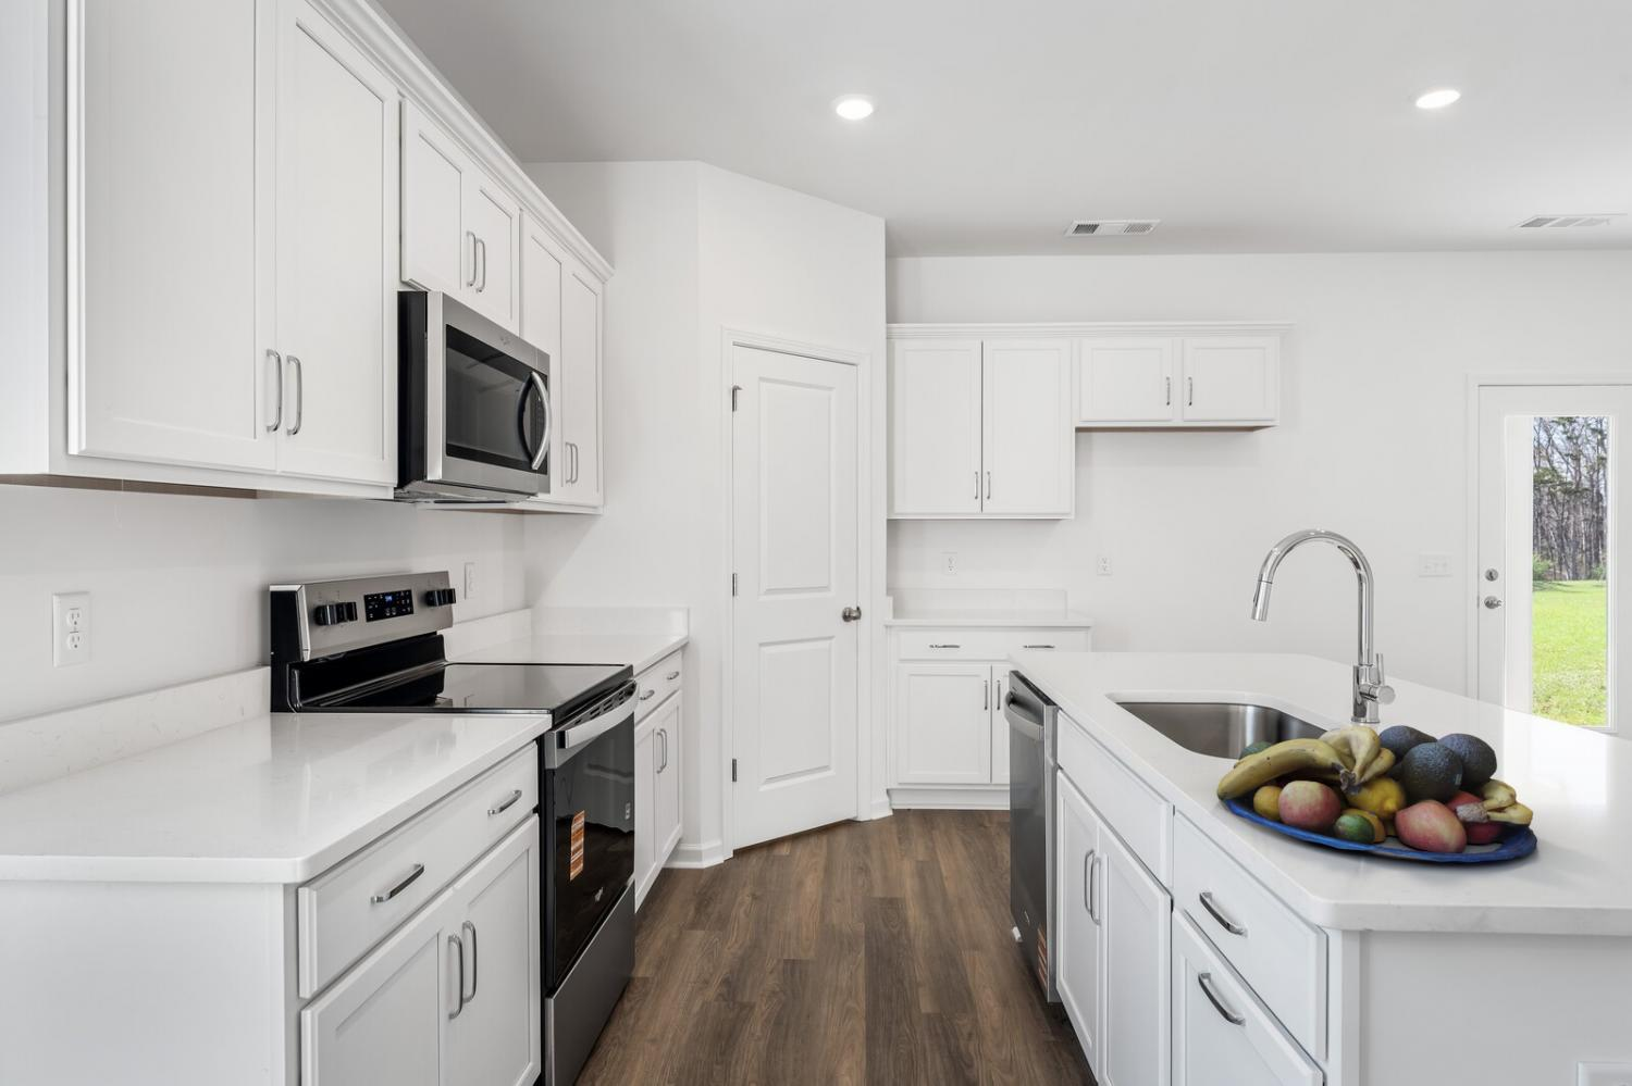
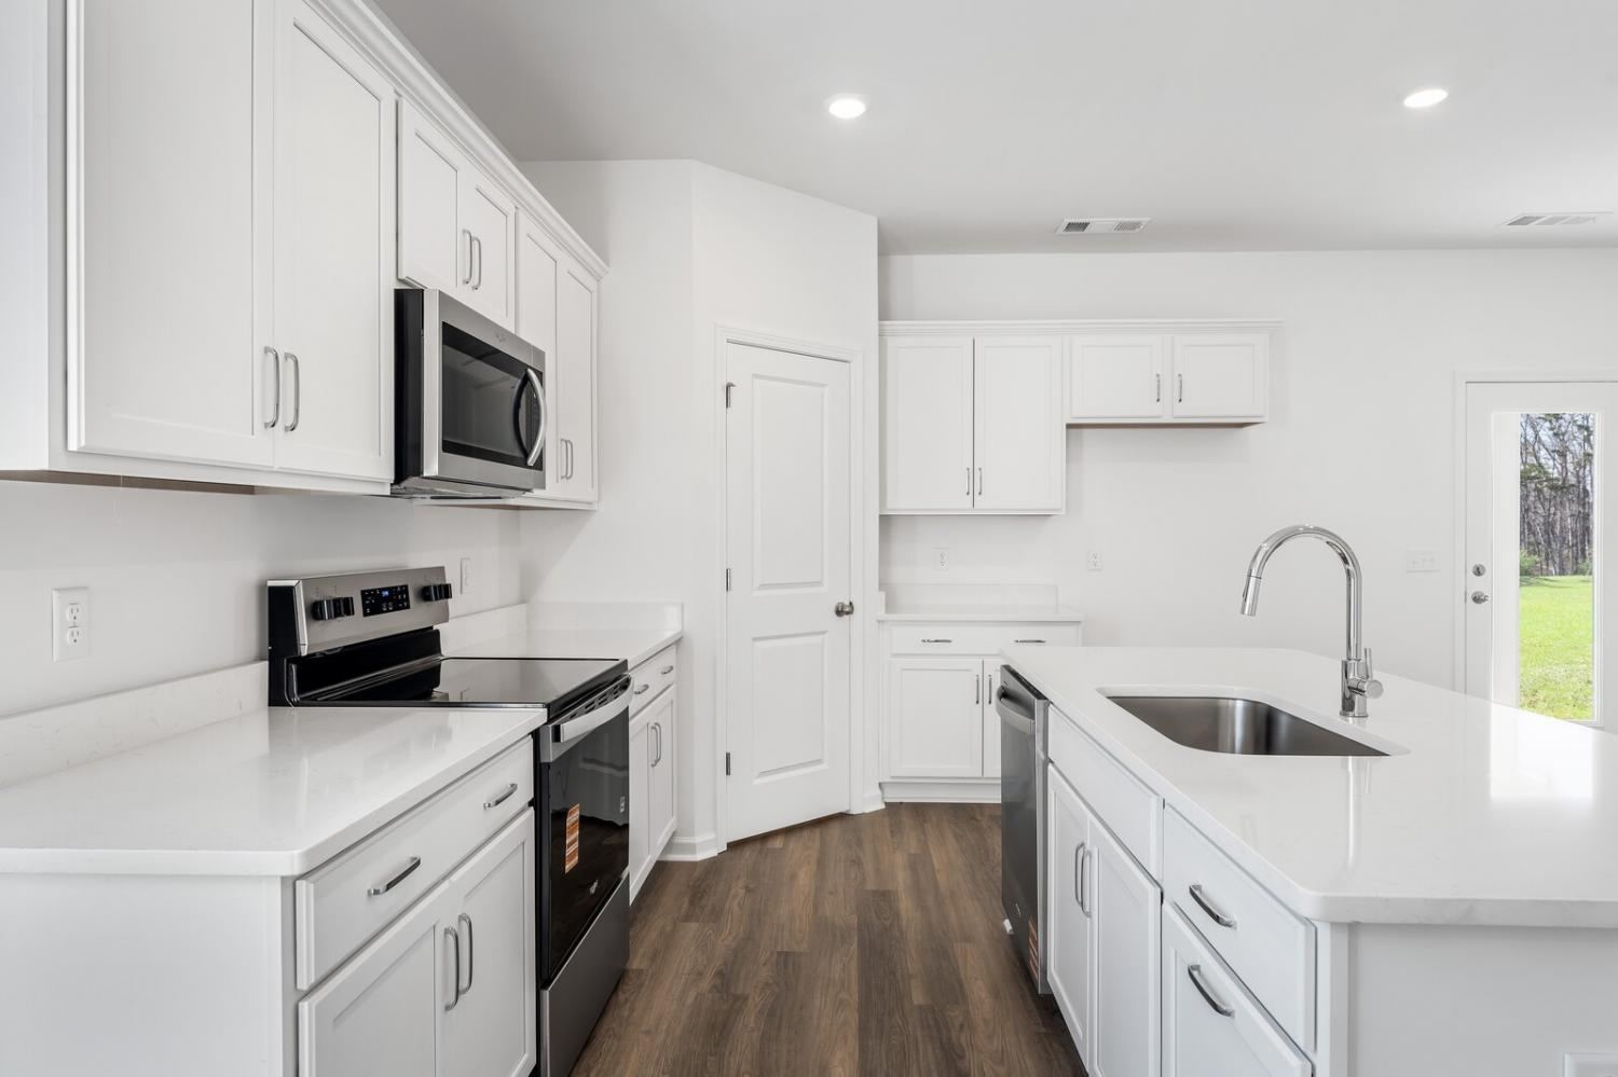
- fruit bowl (1366, 770)
